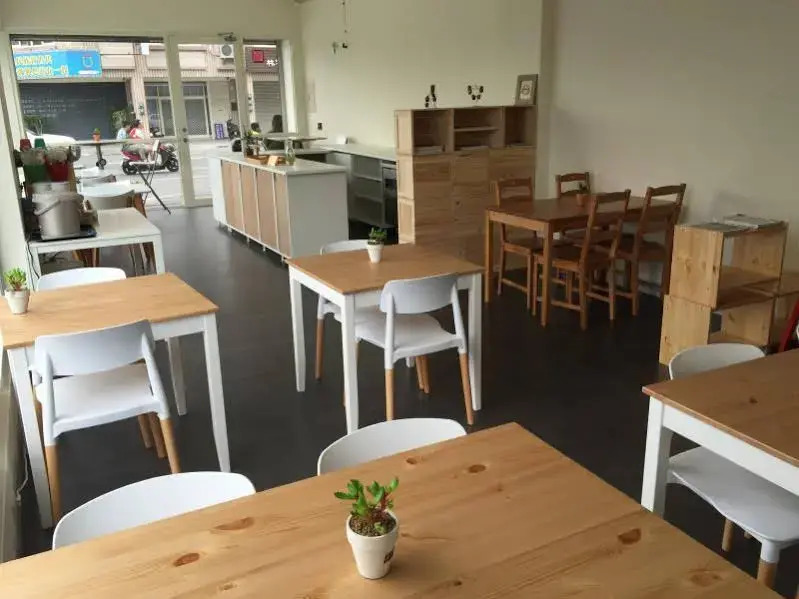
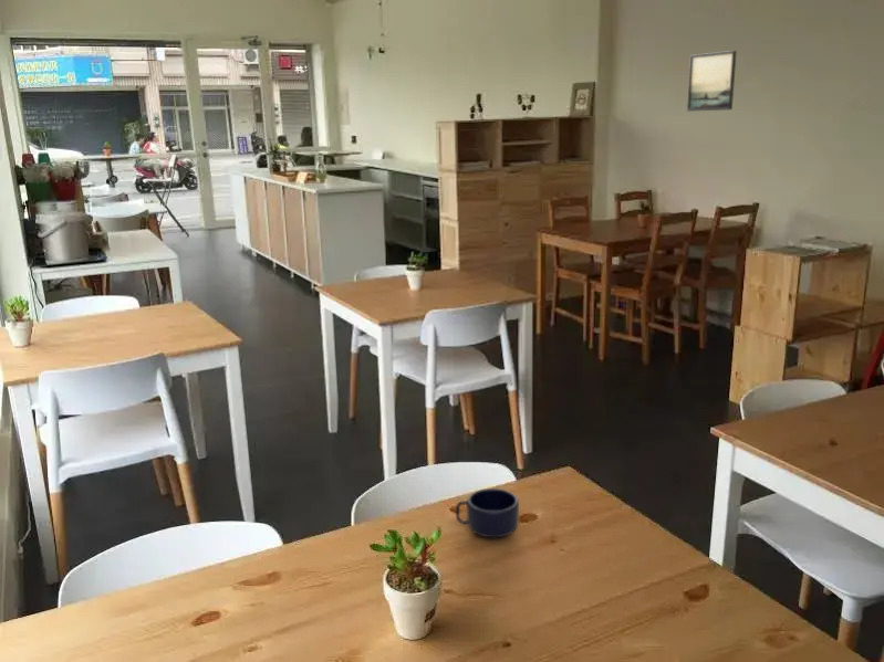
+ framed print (710, 82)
+ mug (487, 515)
